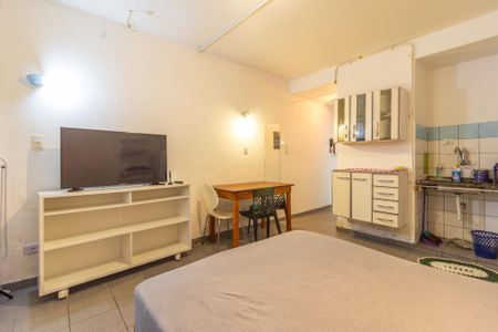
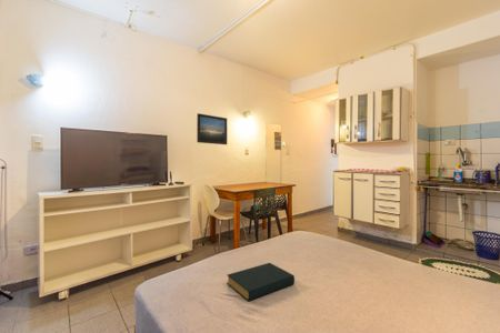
+ hardback book (260, 279)
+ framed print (212, 129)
